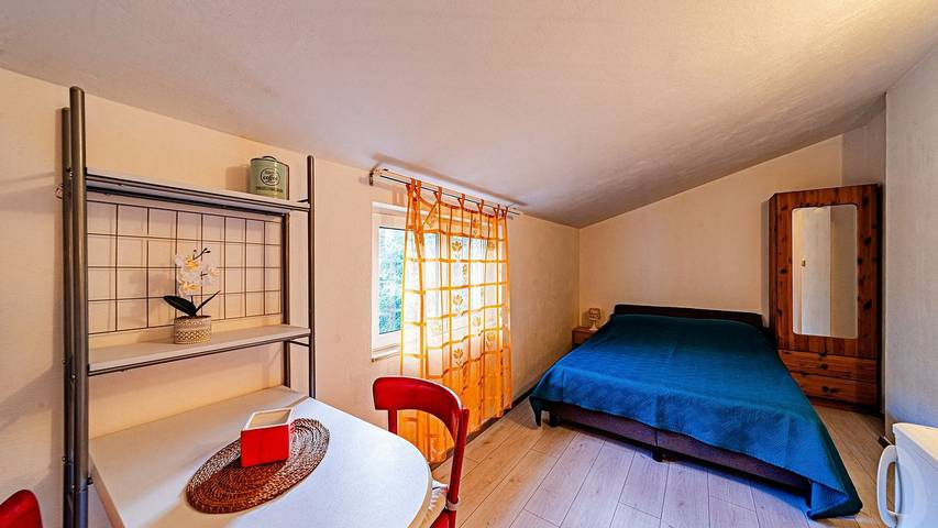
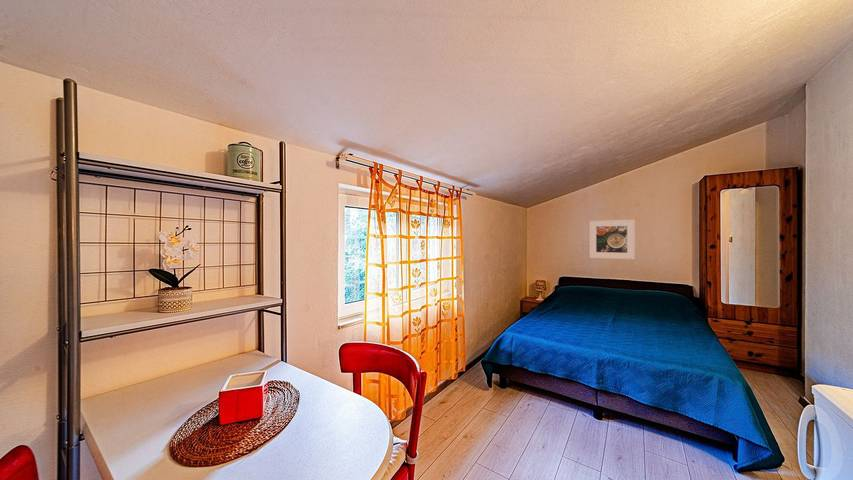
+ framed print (611, 239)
